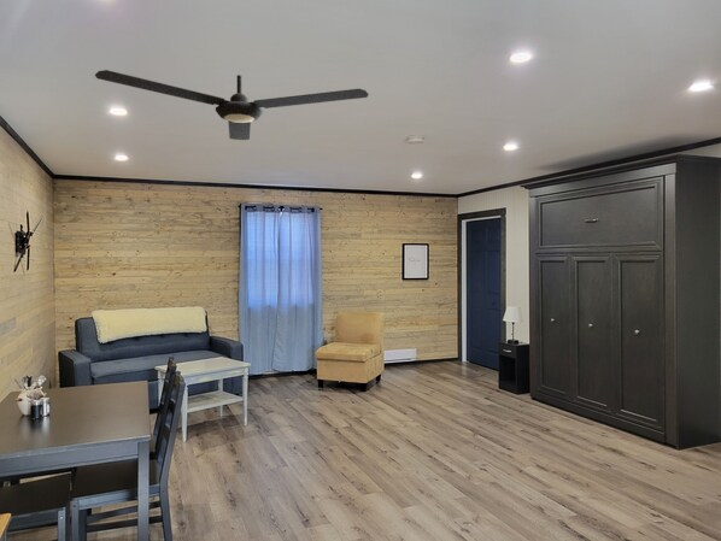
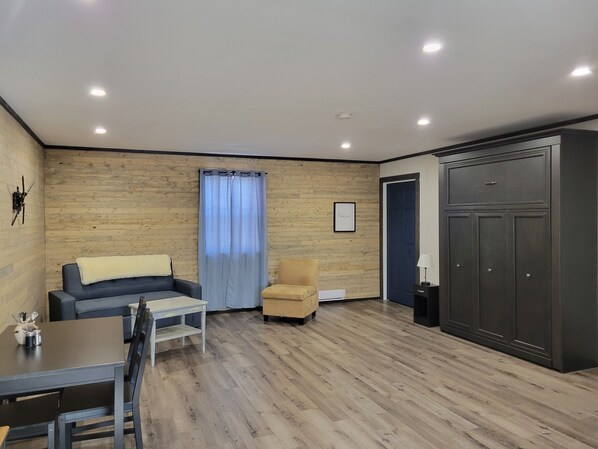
- ceiling fan (239, 106)
